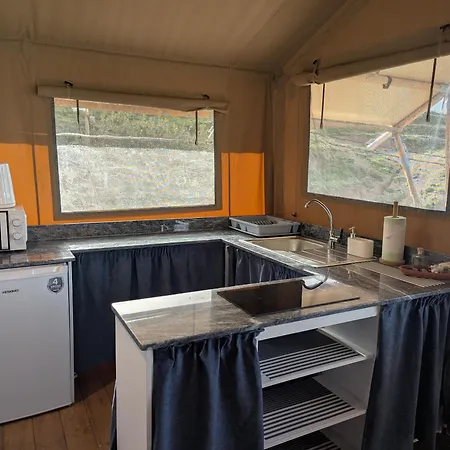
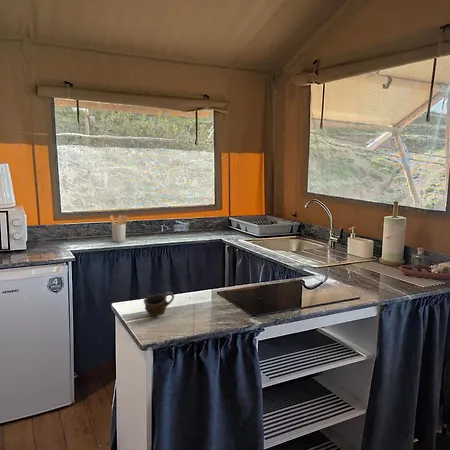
+ utensil holder (120, 227)
+ cup (157, 303)
